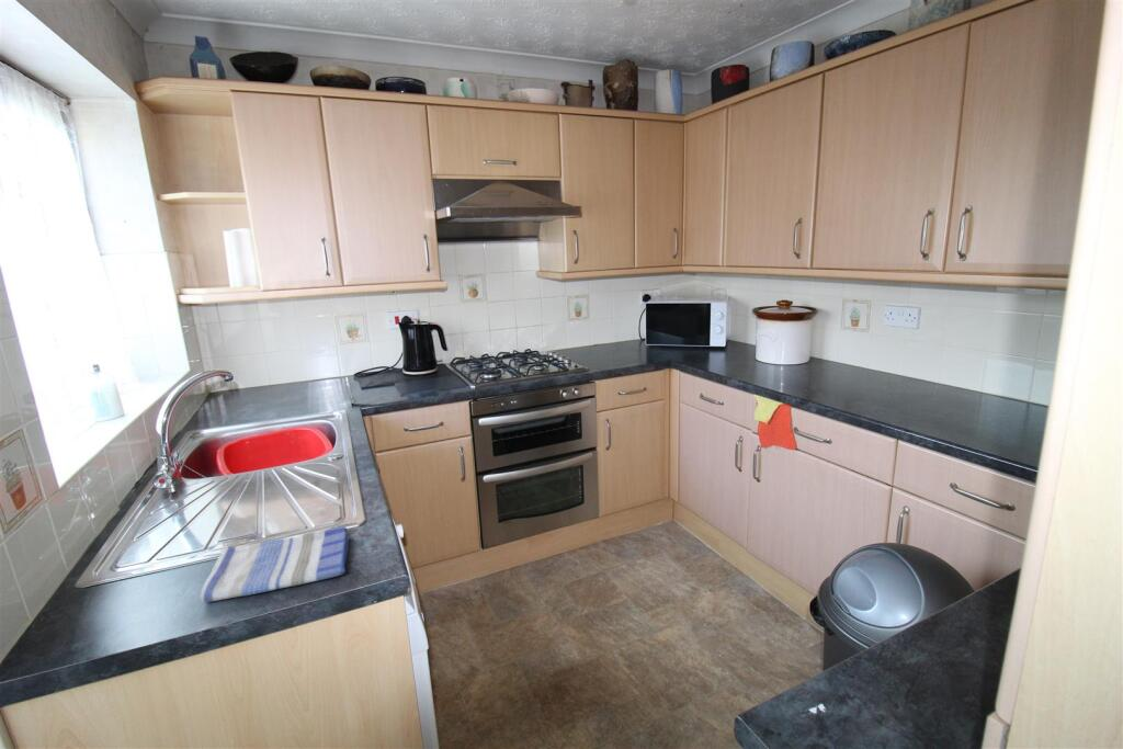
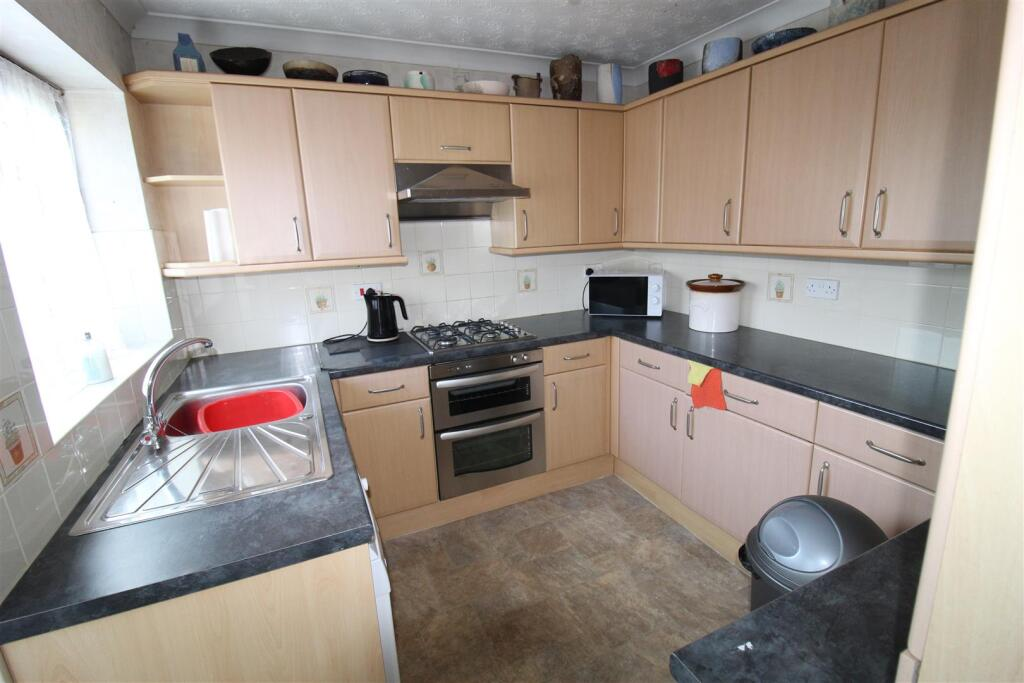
- dish towel (281, 560)
